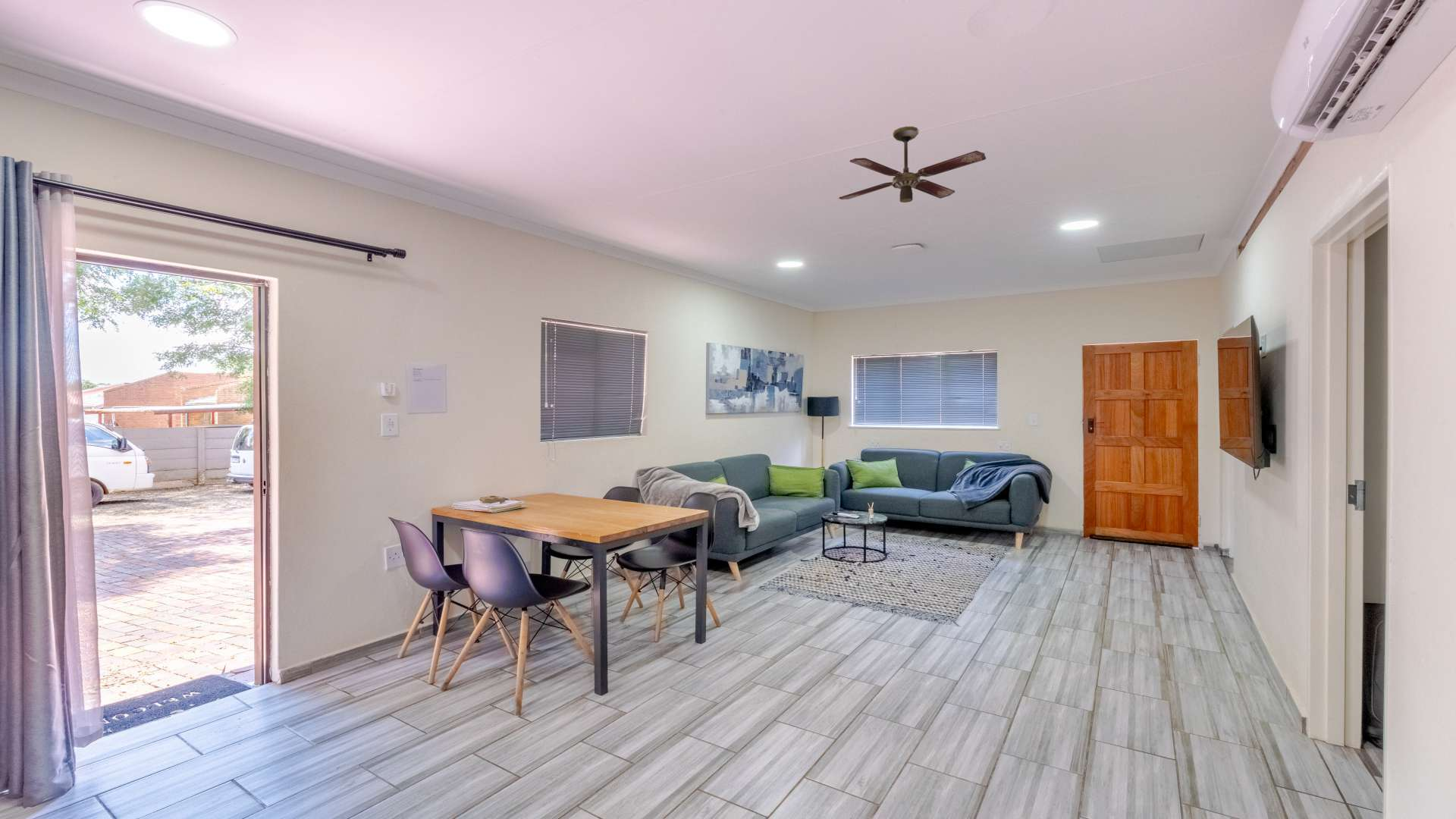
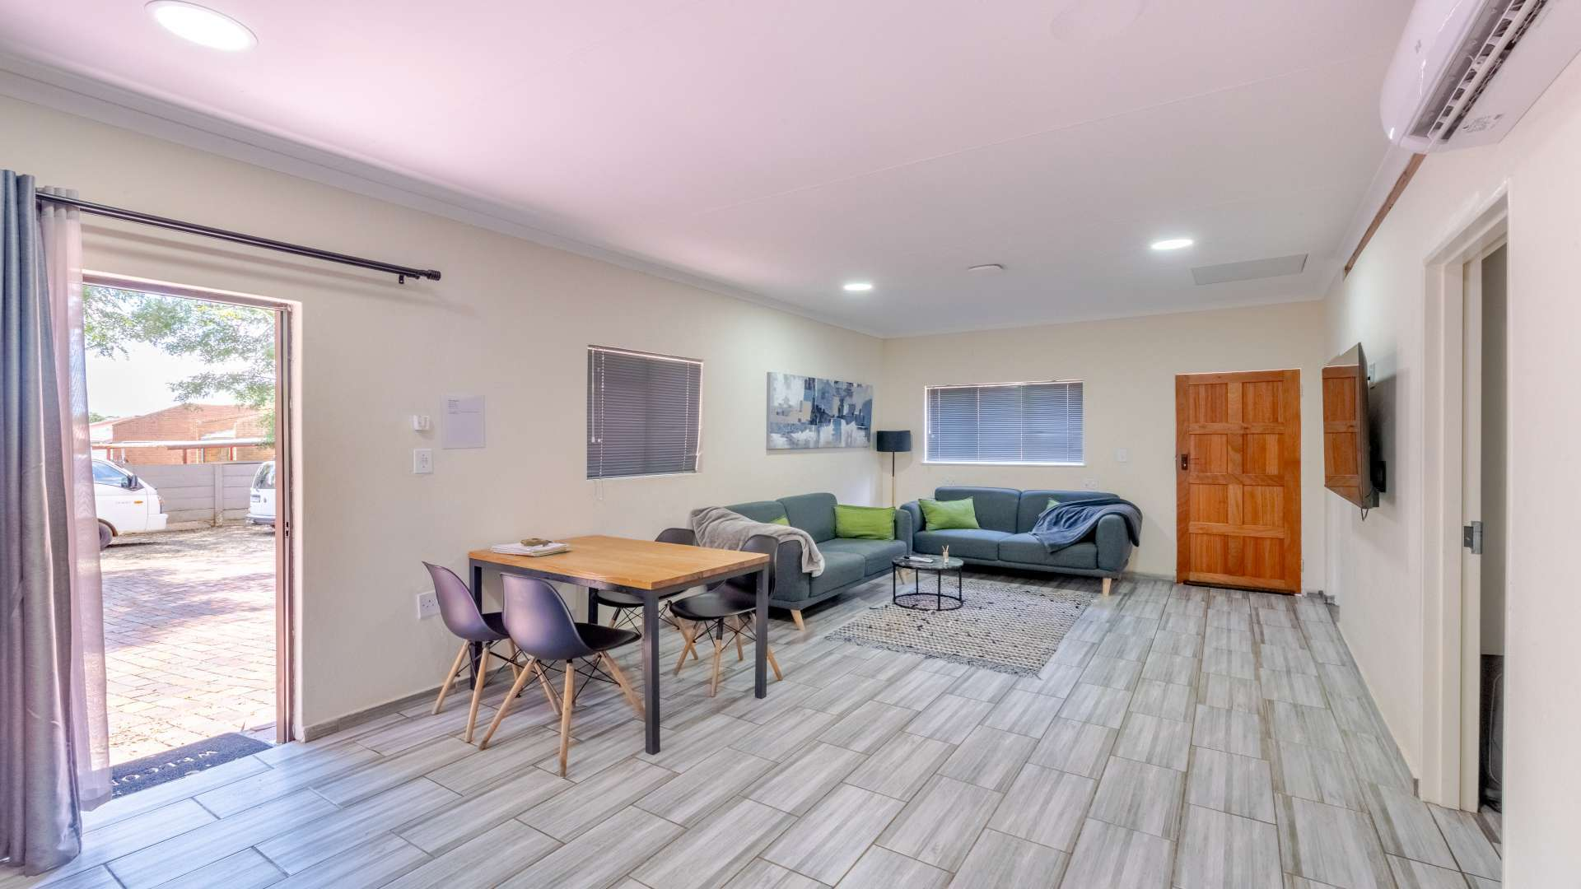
- ceiling fan (905, 167)
